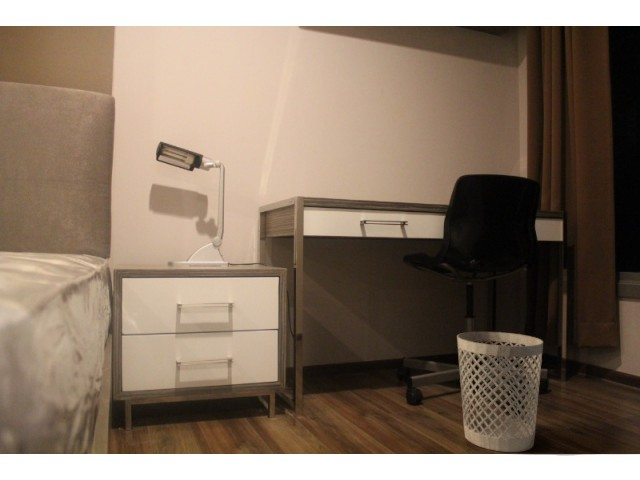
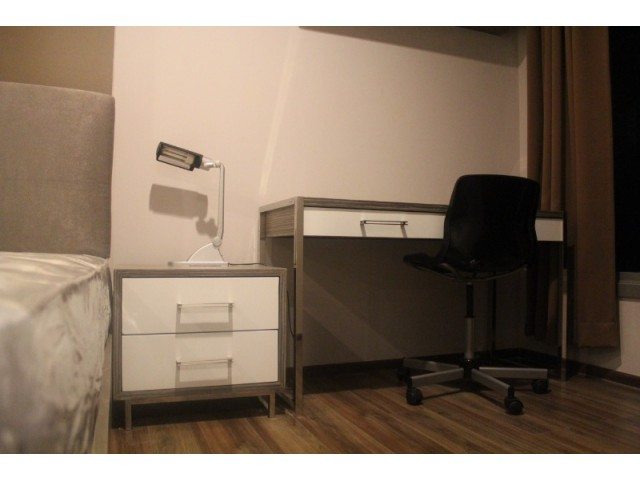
- wastebasket (498, 388)
